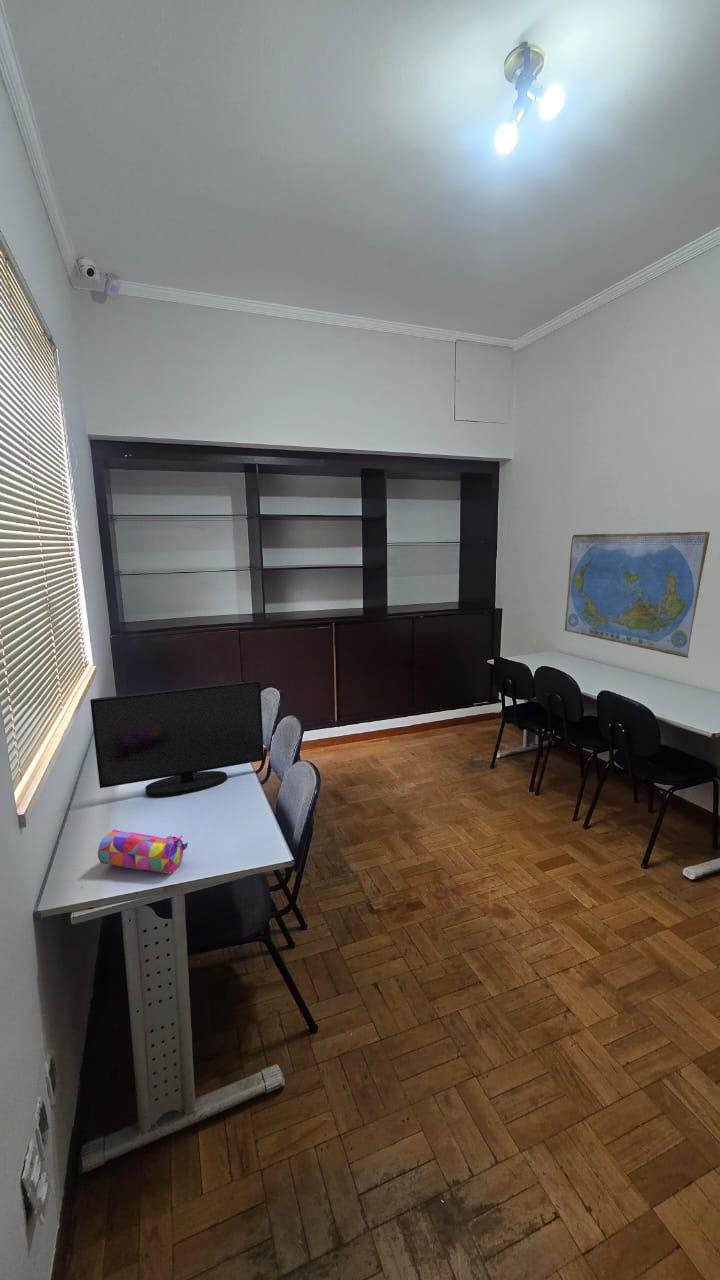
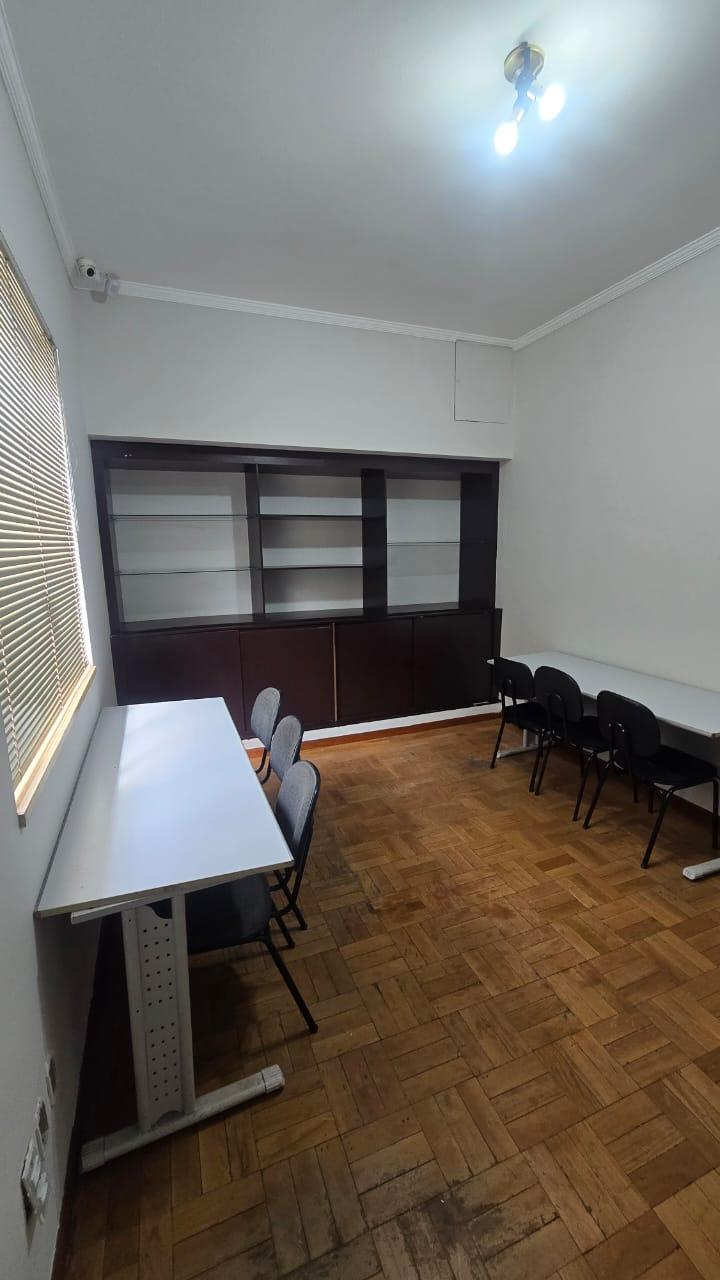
- monitor (183, 738)
- pencil case (143, 849)
- world map (625, 589)
